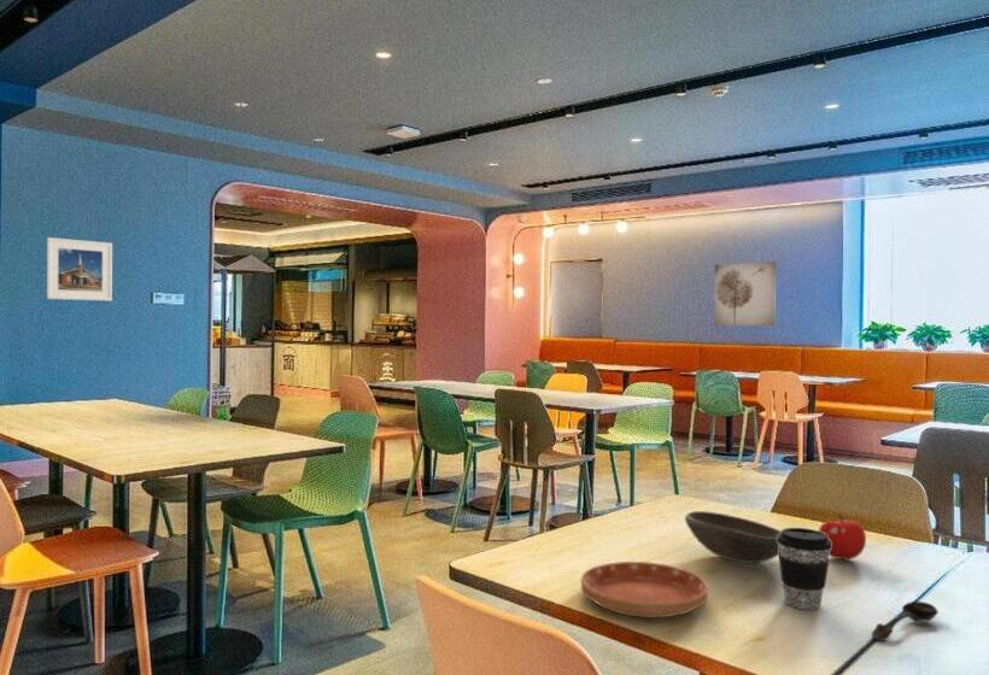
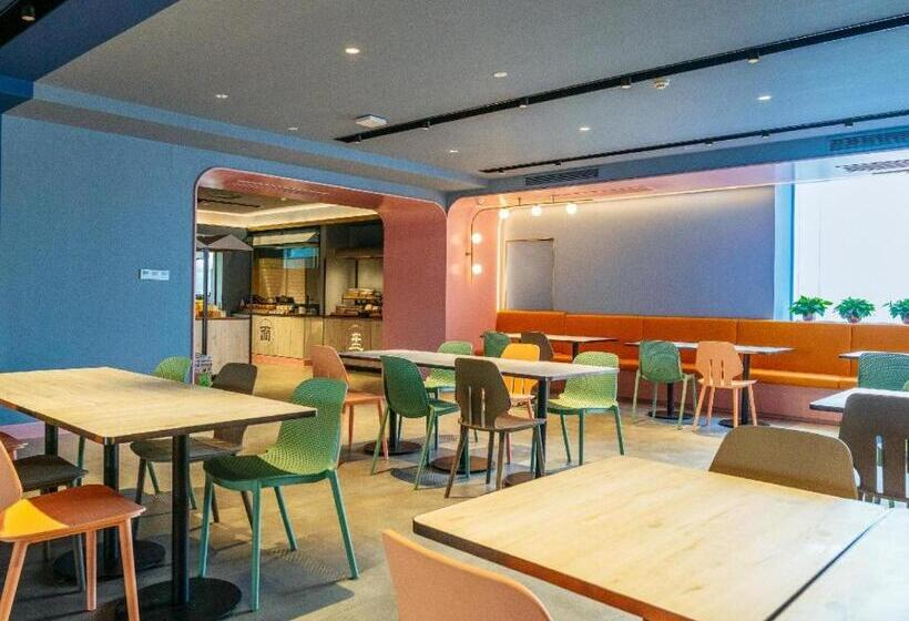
- saucer (643, 589)
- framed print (80, 270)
- fruit (841, 535)
- bowl (737, 538)
- coffee cup (803, 568)
- spoon (902, 618)
- wall art (744, 294)
